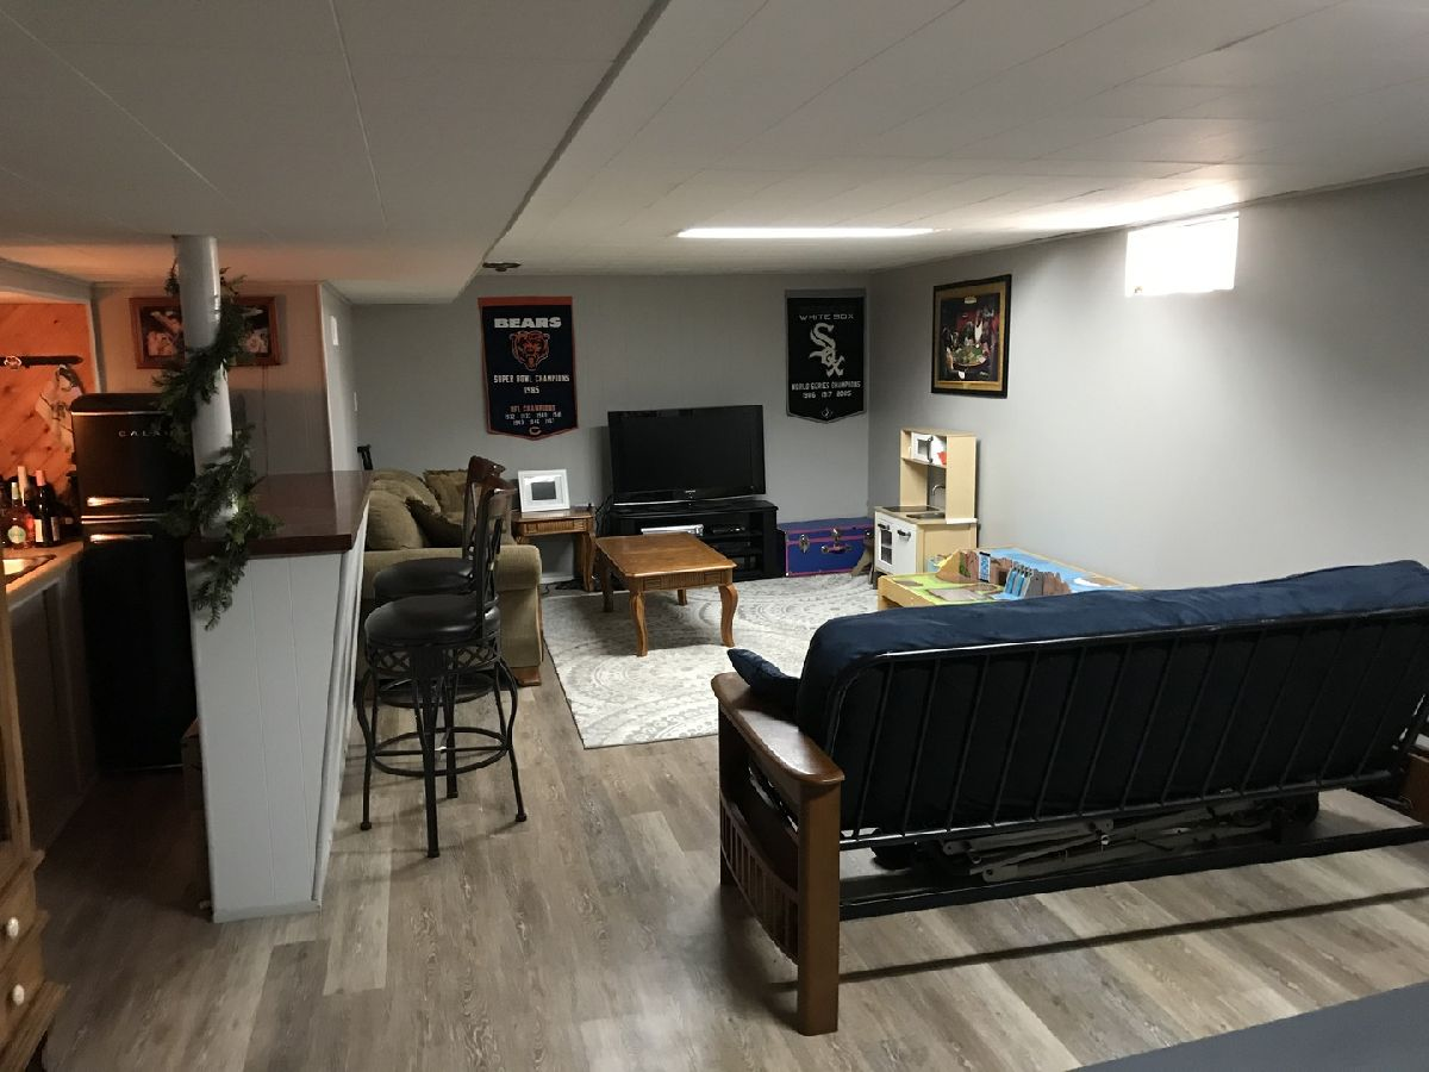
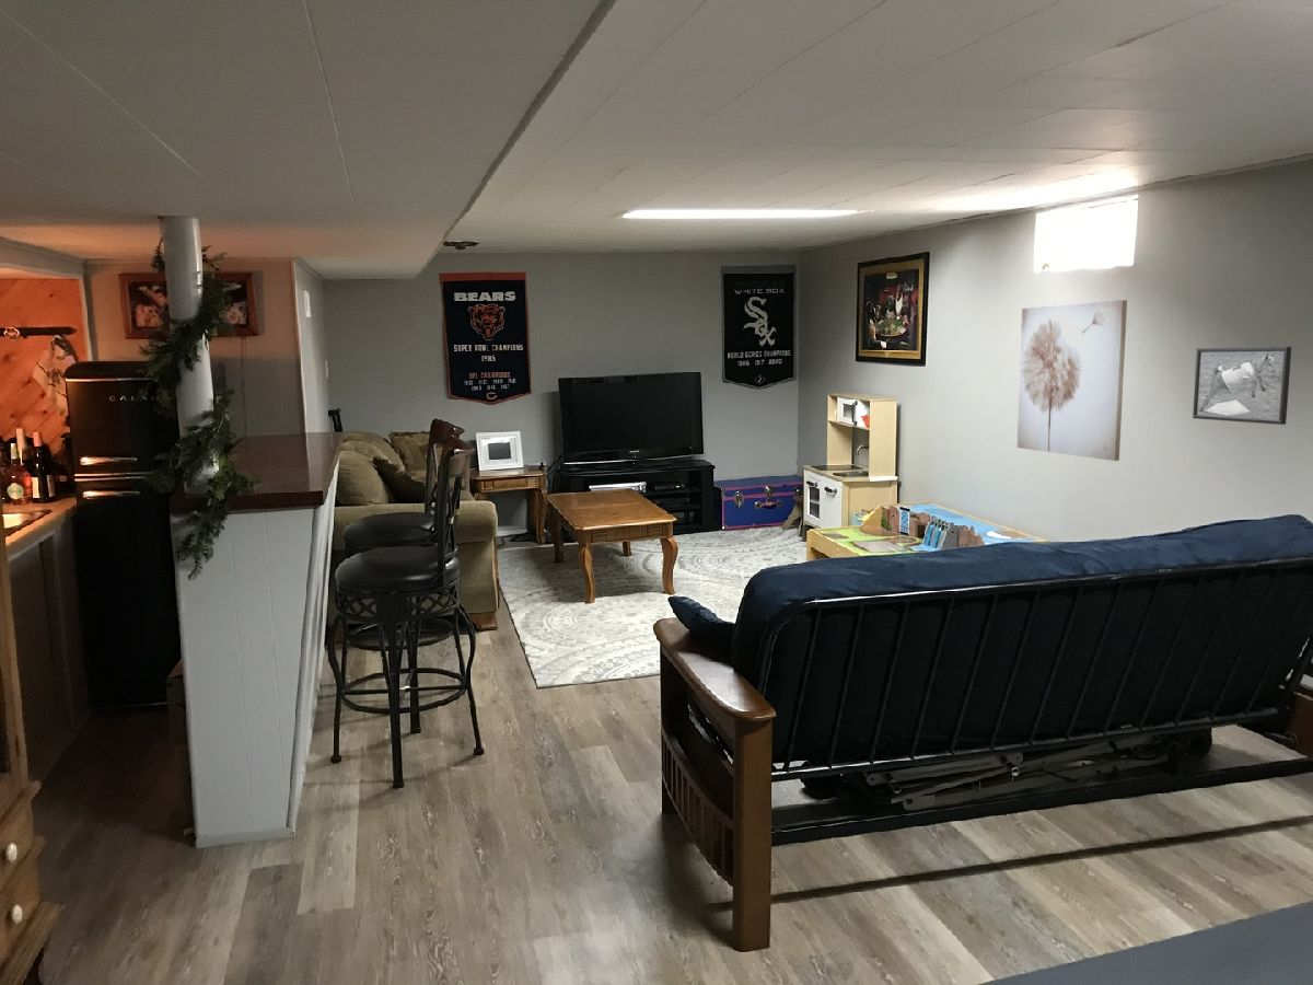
+ wall art (1067, 380)
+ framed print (1239, 384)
